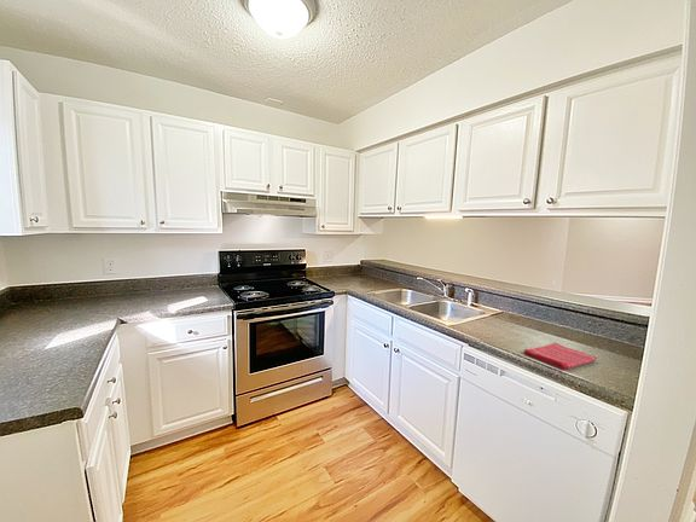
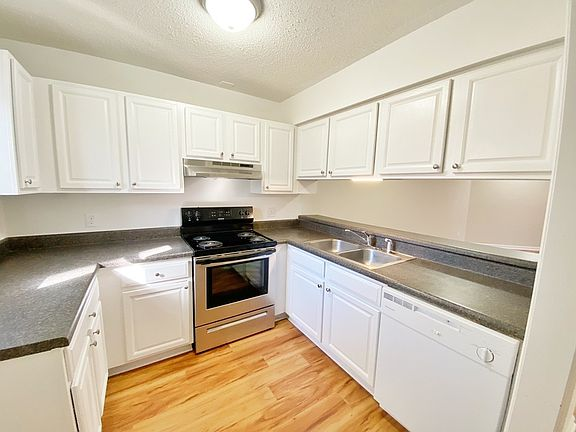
- dish towel (558, 354)
